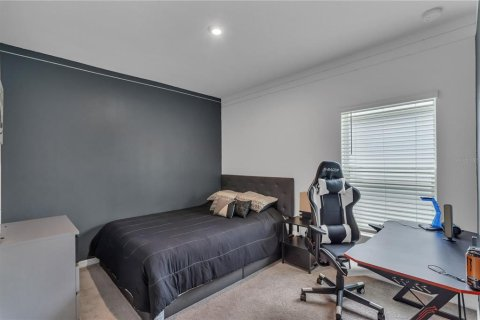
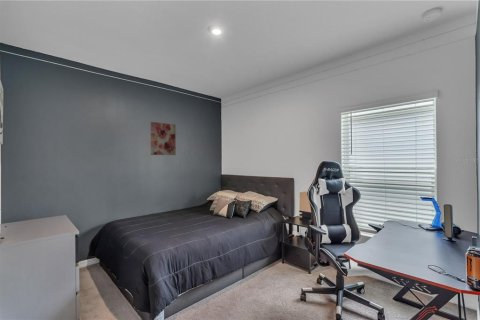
+ wall art (163, 139)
